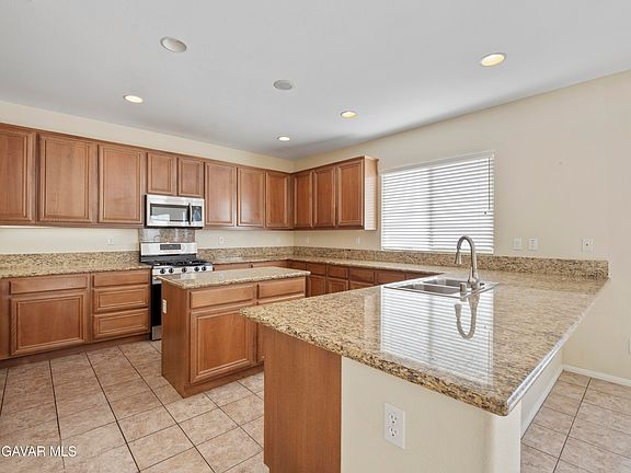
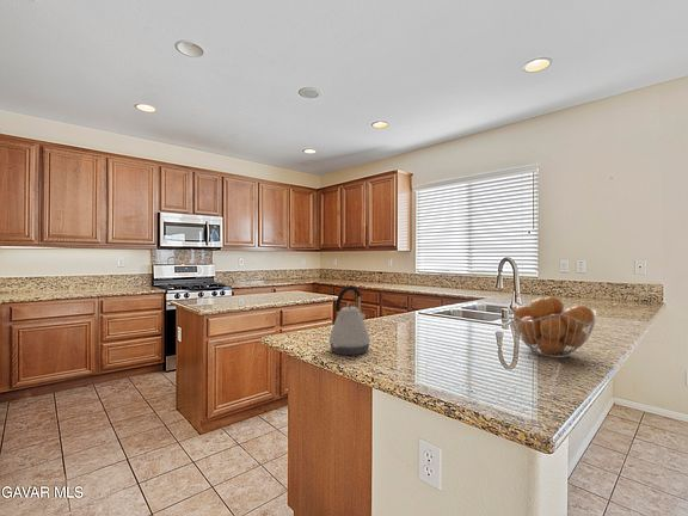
+ kettle (350, 318)
+ fruit basket (549, 325)
